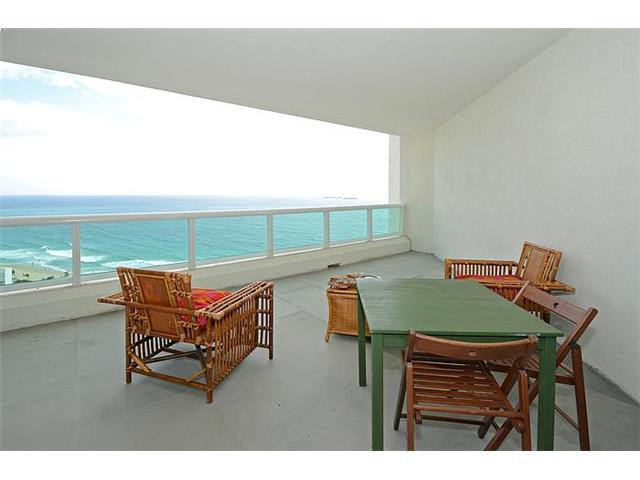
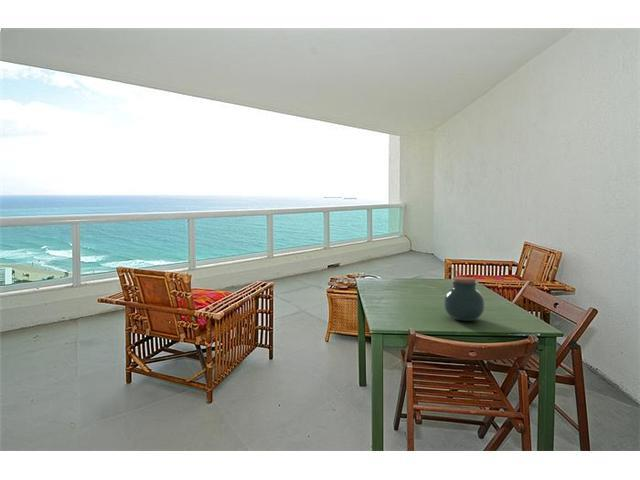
+ jar (463, 298)
